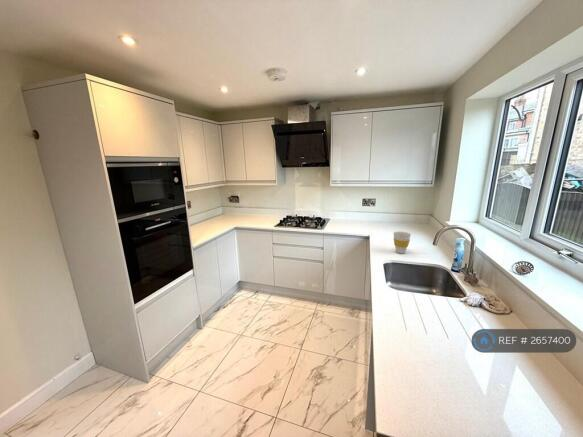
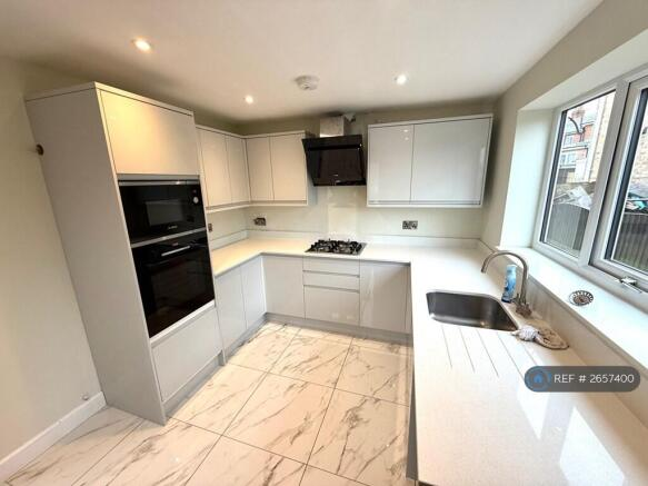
- cup (401, 243)
